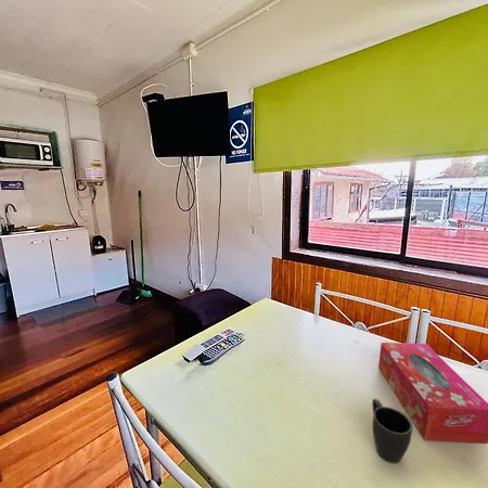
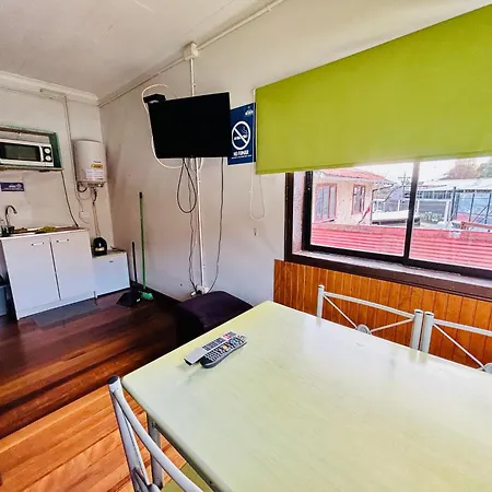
- mug (386, 429)
- tissue box (425, 384)
